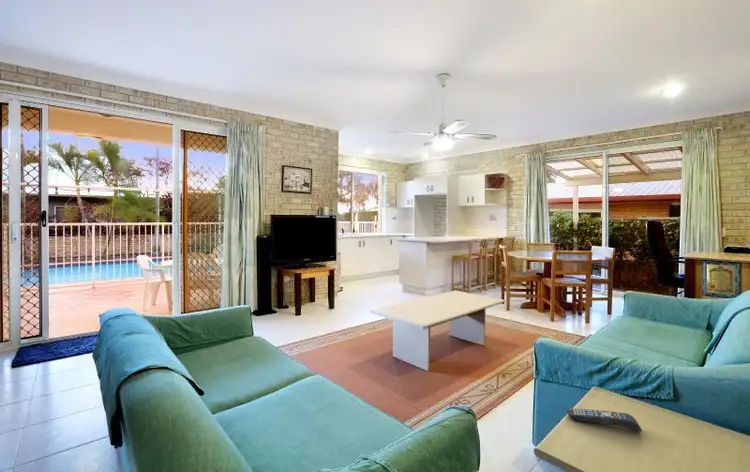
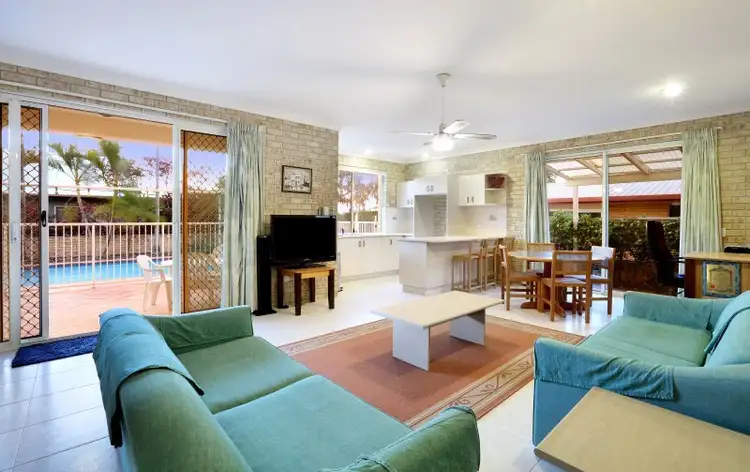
- remote control (602, 417)
